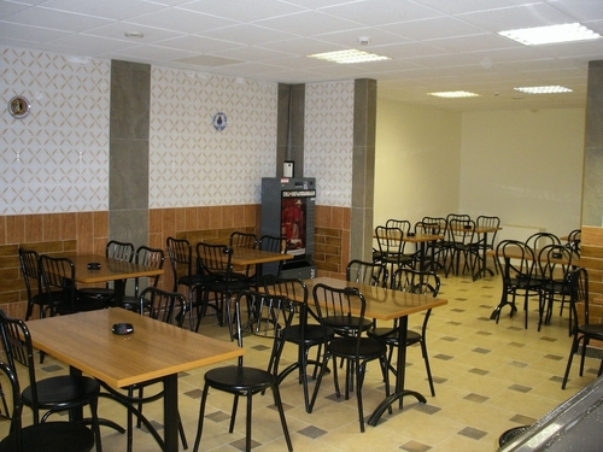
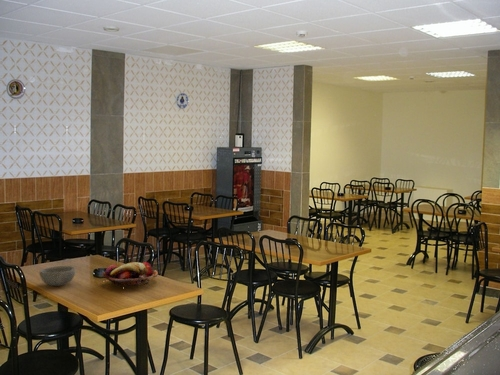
+ bowl (57, 276)
+ fruit basket (131, 272)
